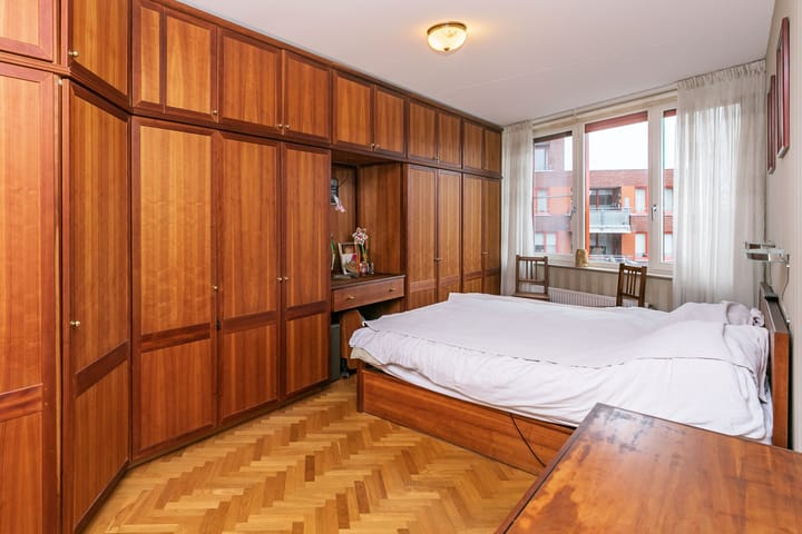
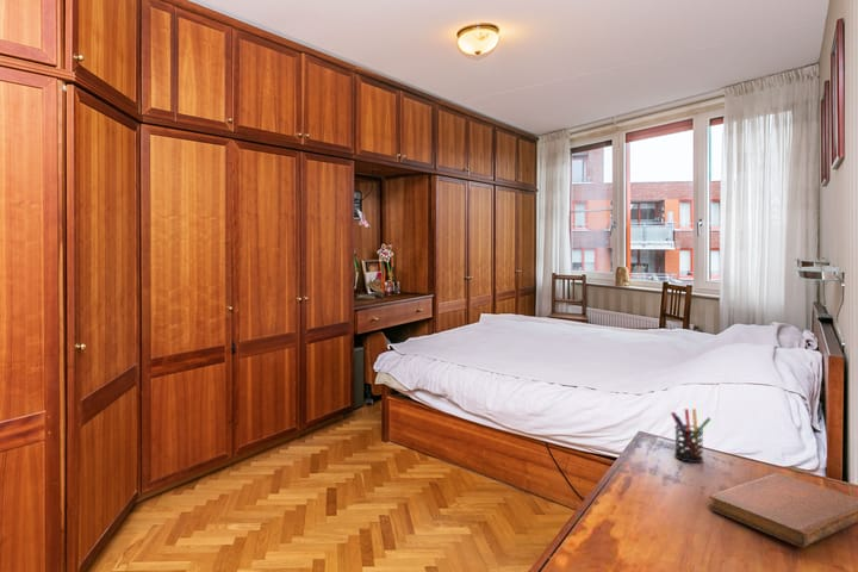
+ notebook (789, 505)
+ pen holder (691, 433)
